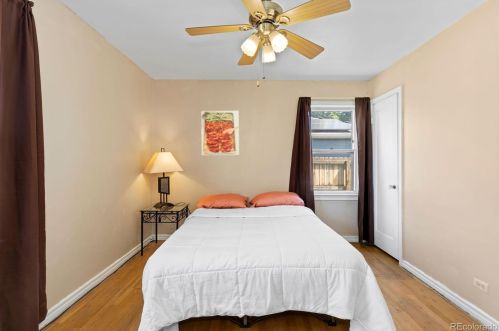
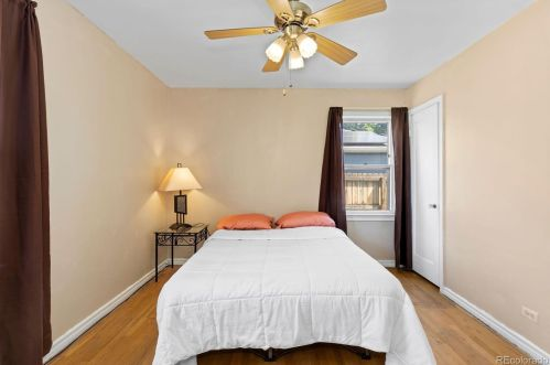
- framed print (220, 133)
